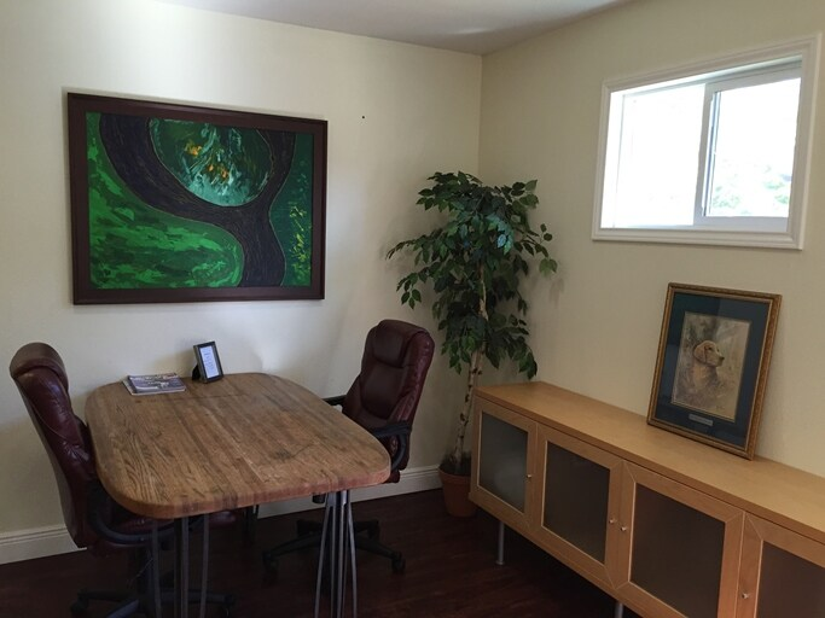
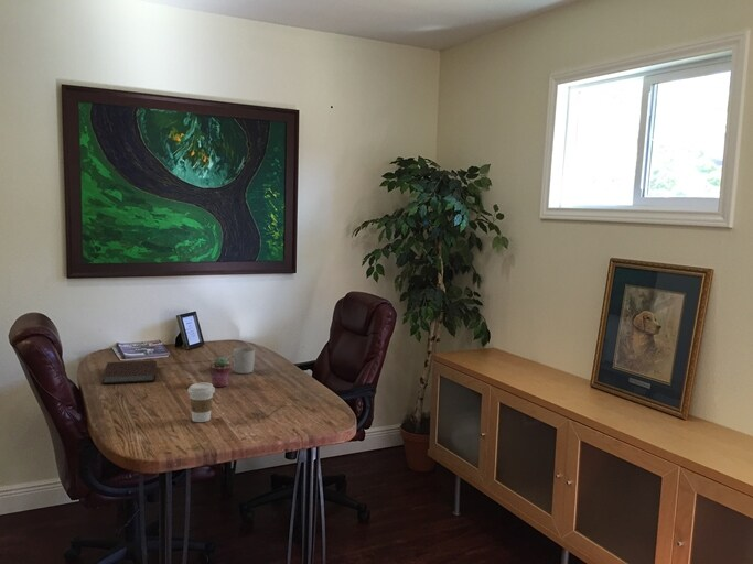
+ coffee cup (201, 402)
+ mug (239, 360)
+ notebook (130, 371)
+ potted succulent (219, 370)
